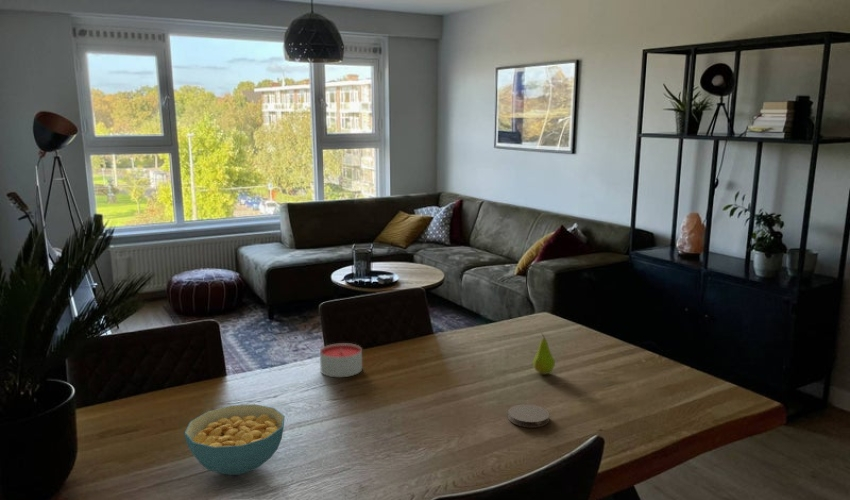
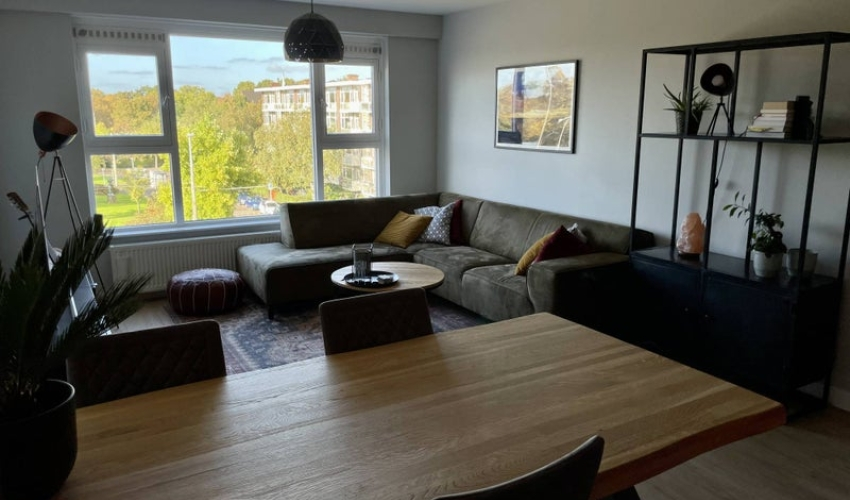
- cereal bowl (237, 446)
- fruit (544, 353)
- coaster (528, 415)
- candle (341, 359)
